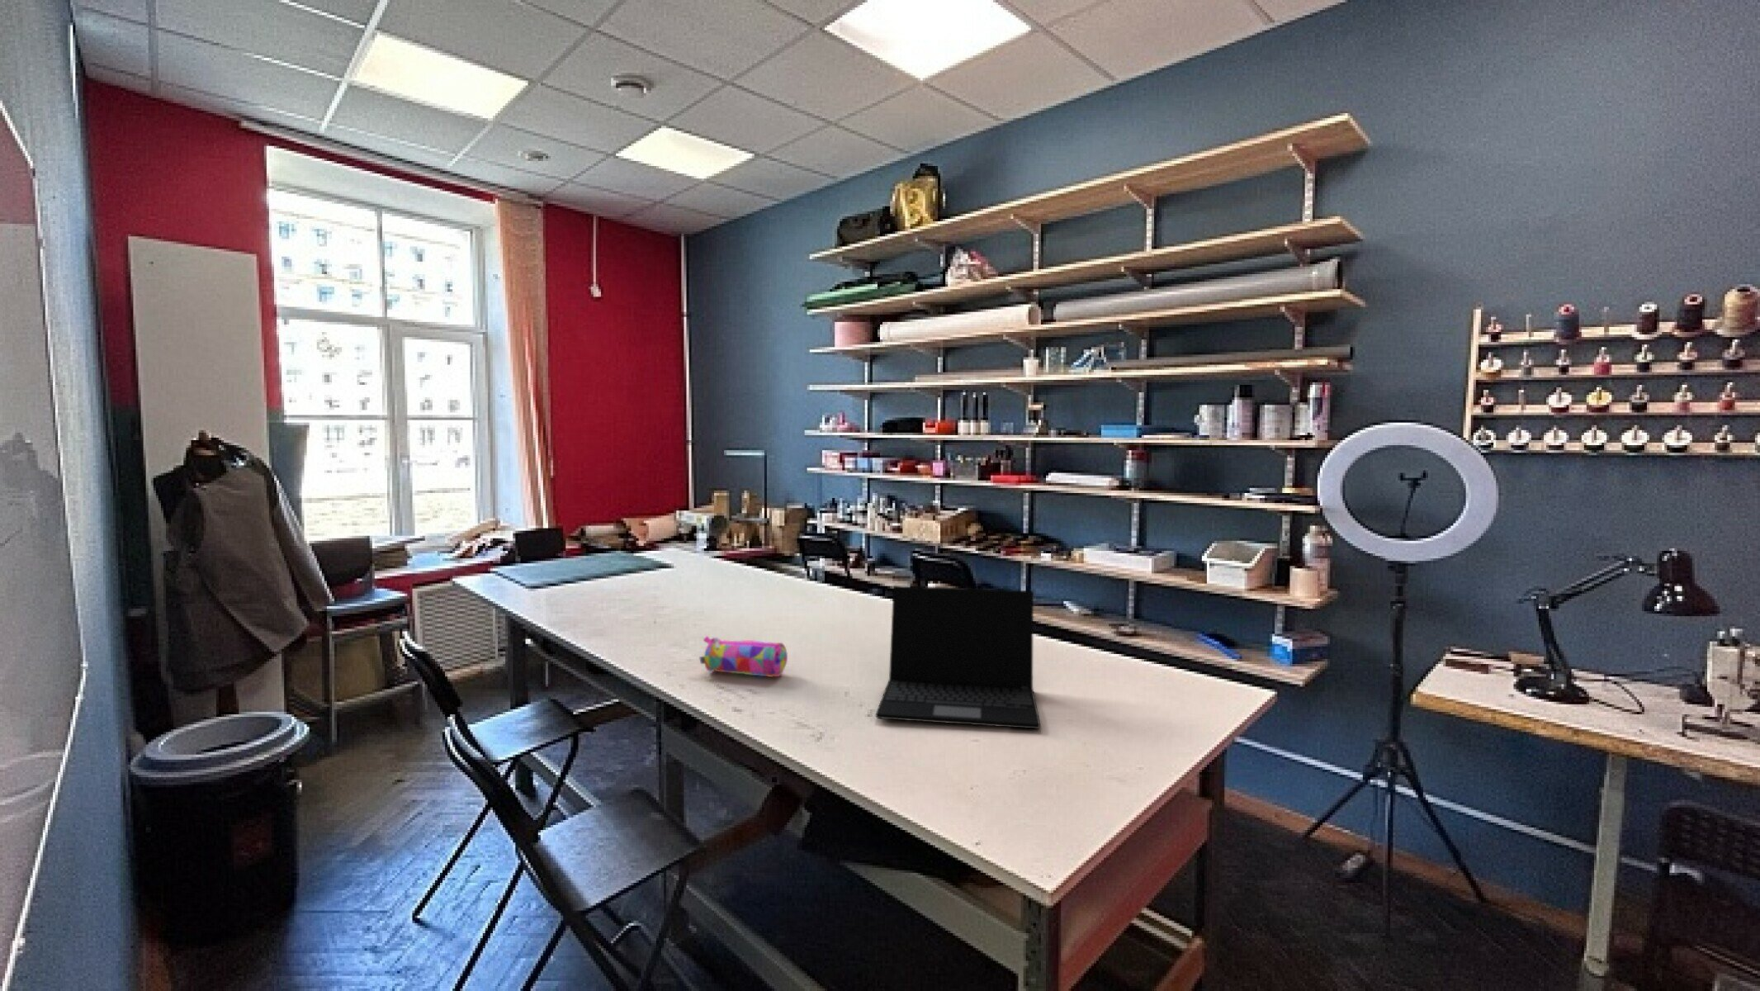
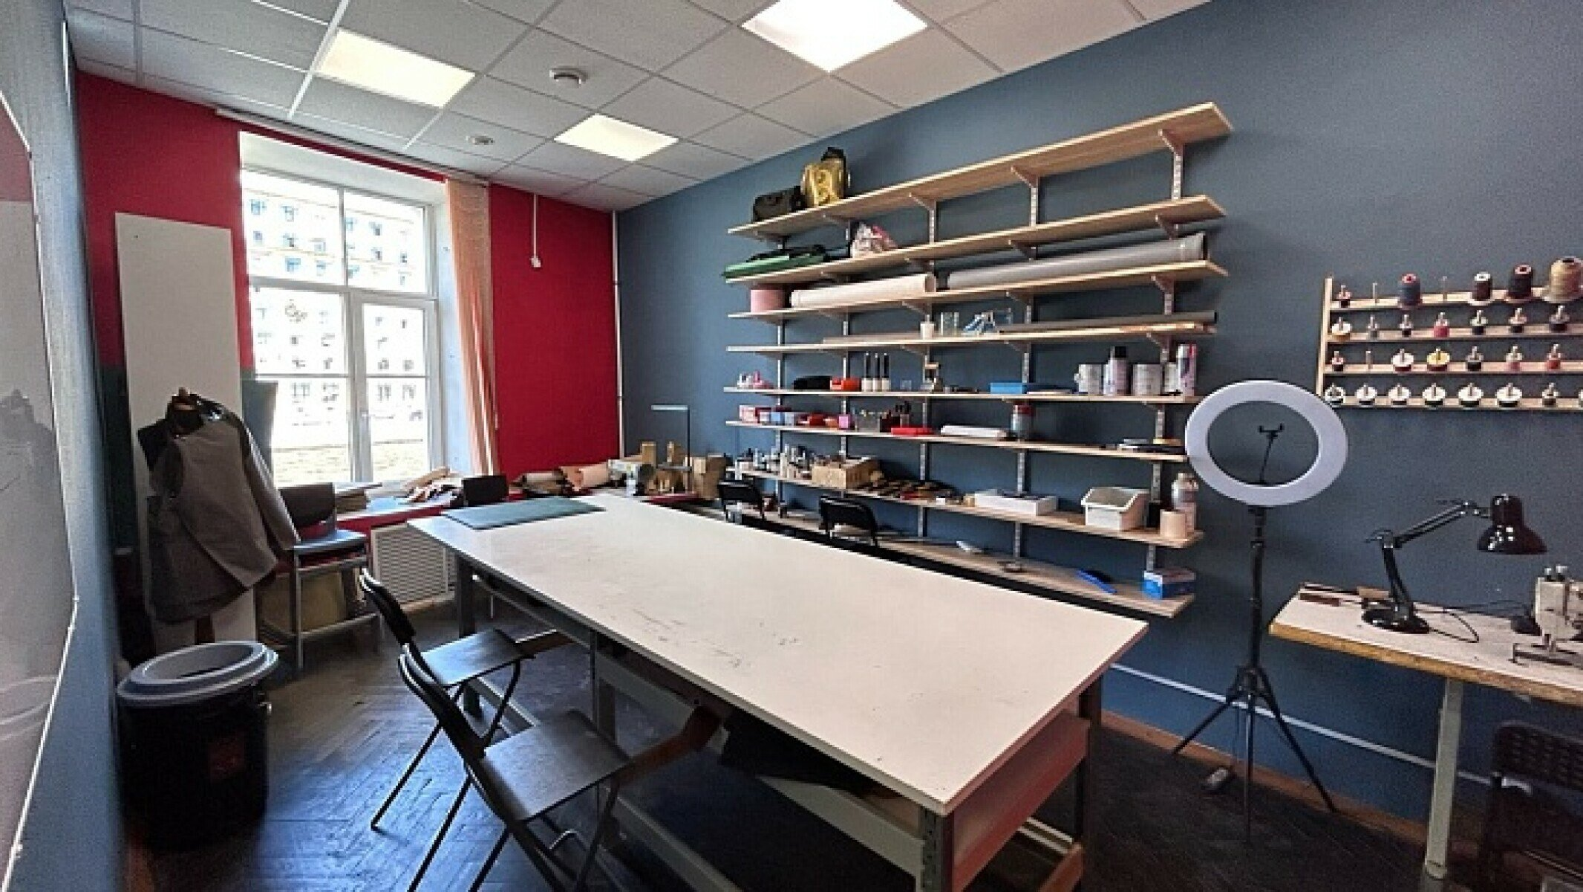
- laptop (960, 650)
- pencil case (743, 656)
